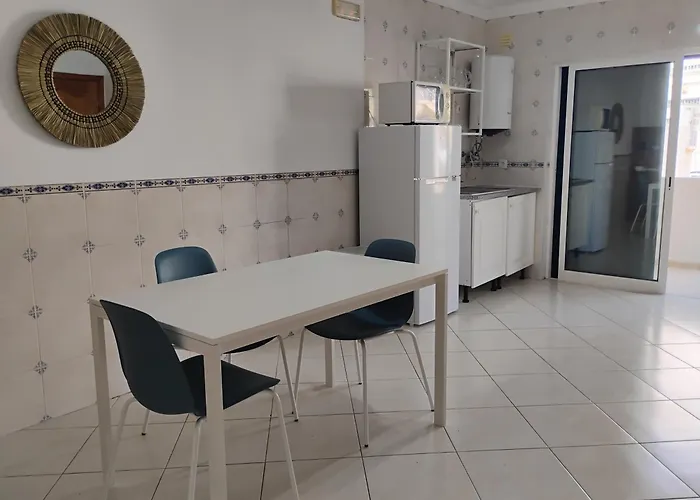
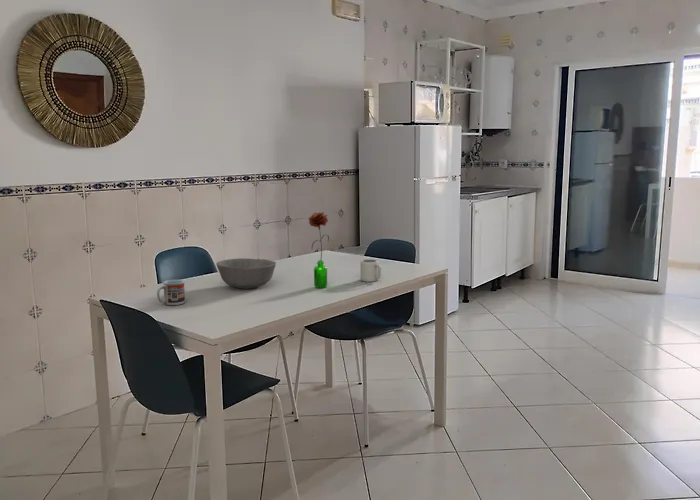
+ cup (371, 270)
+ bowl (247, 274)
+ cup (170, 292)
+ flower (321, 249)
